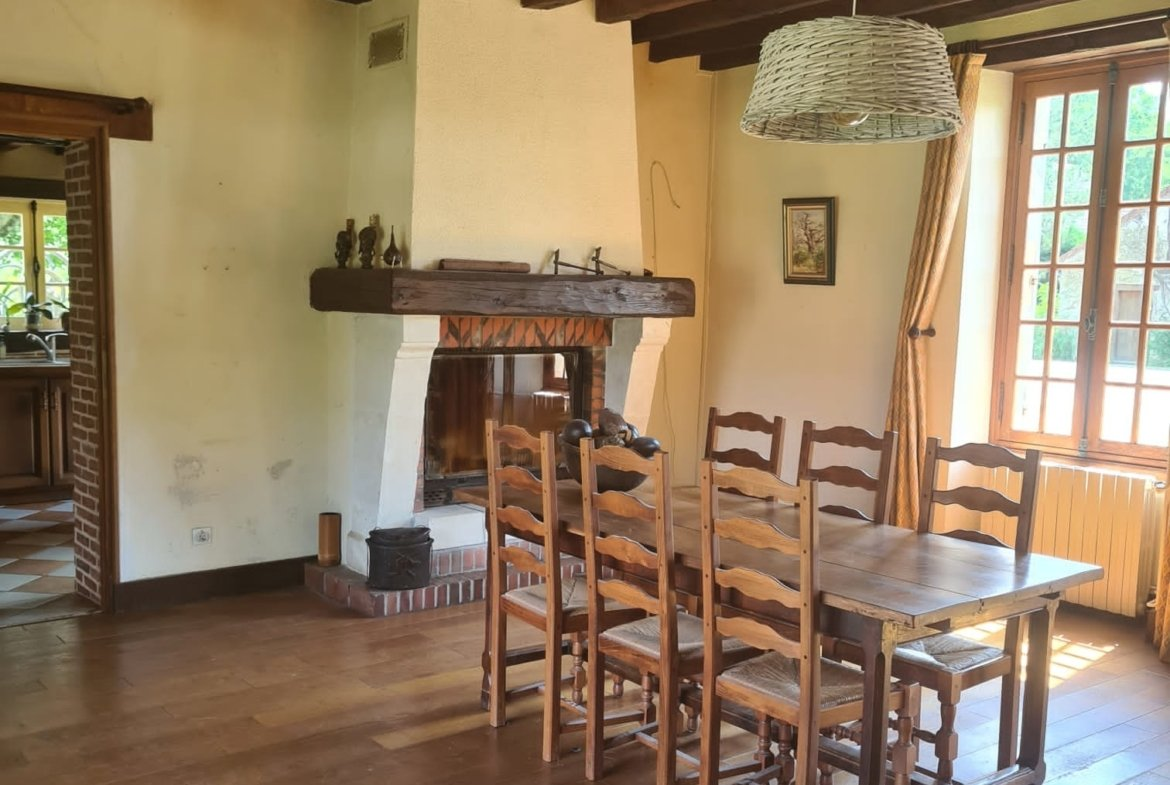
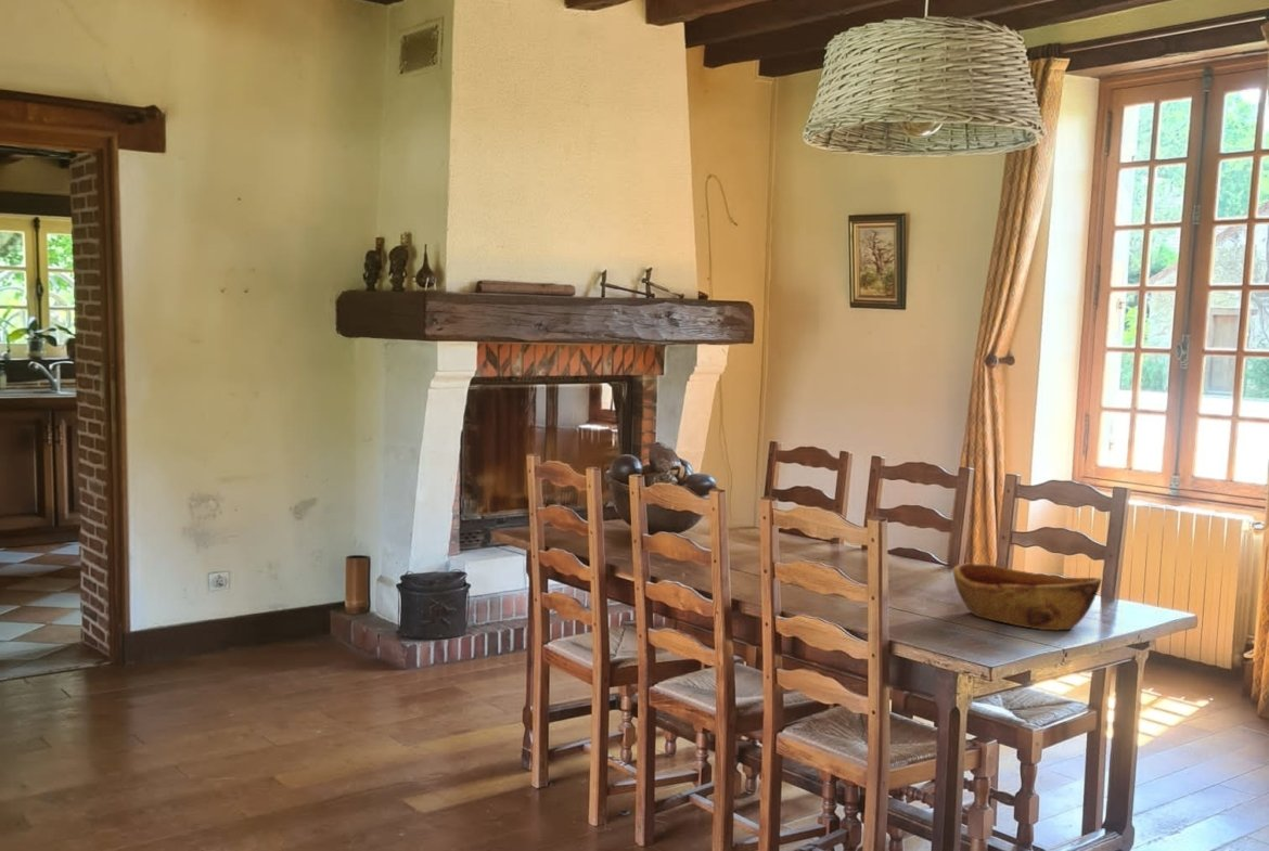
+ wooden bowl (1023, 594)
